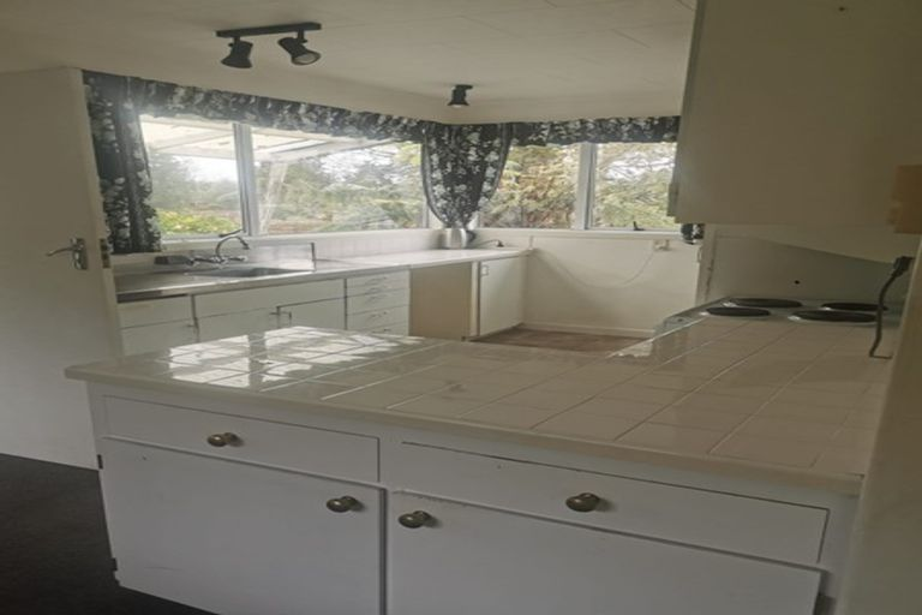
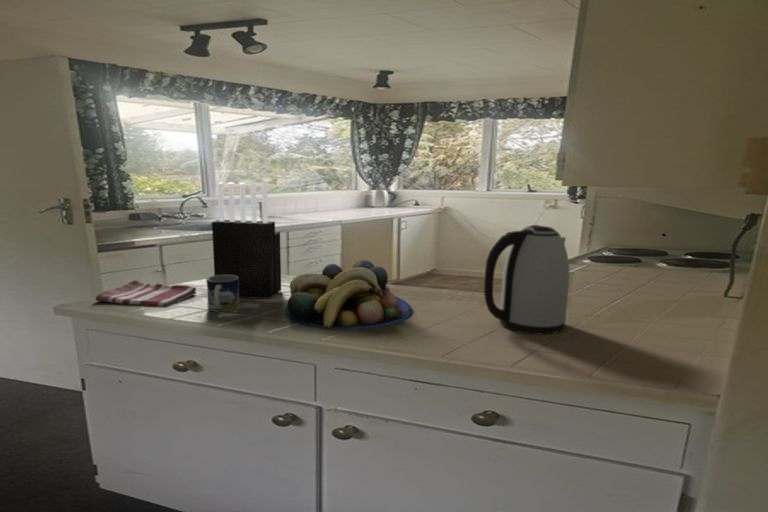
+ fruit bowl (349, 288)
+ knife block (248, 238)
+ dish towel (148, 293)
+ kettle (525, 276)
+ mug (221, 294)
